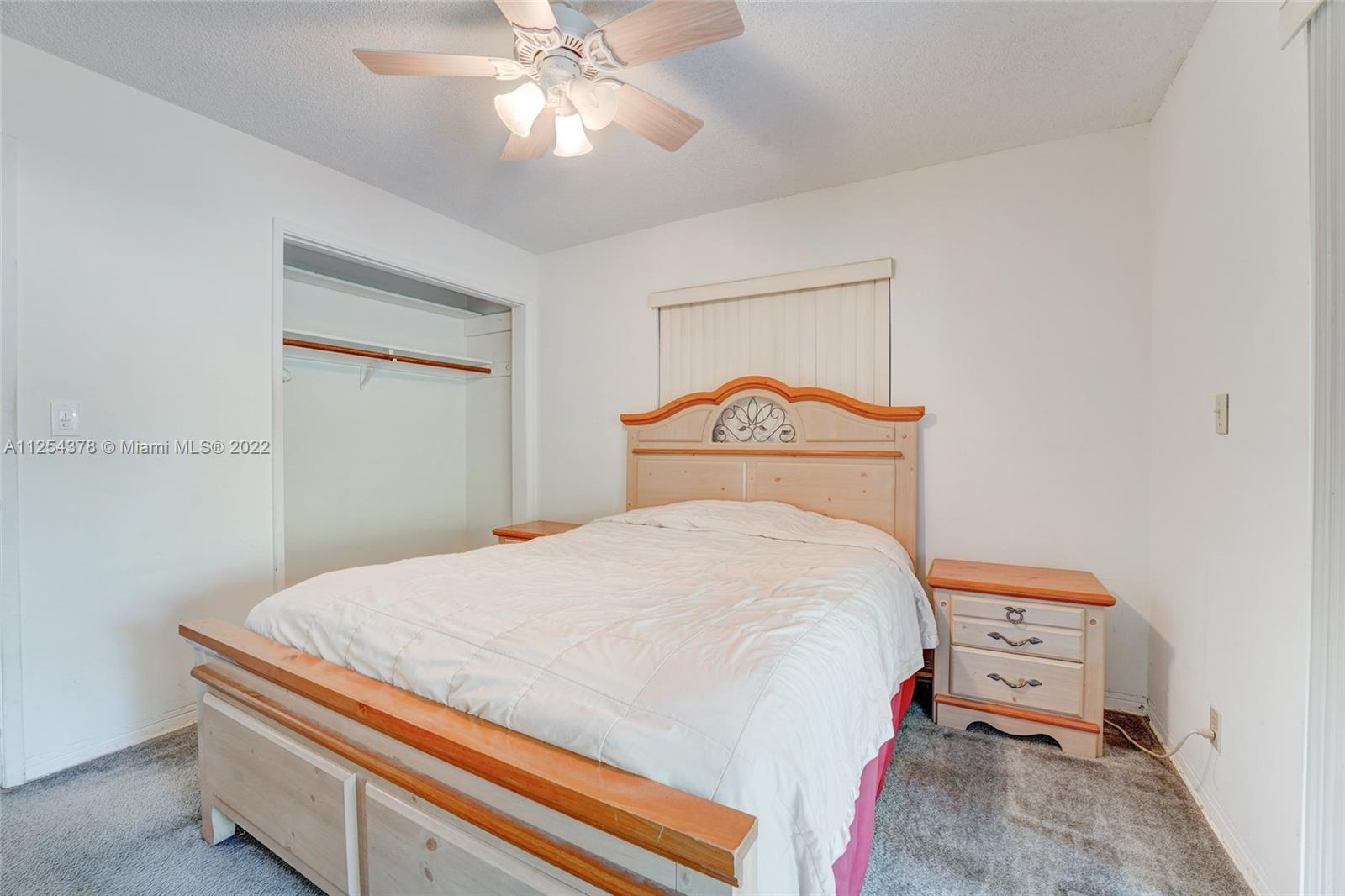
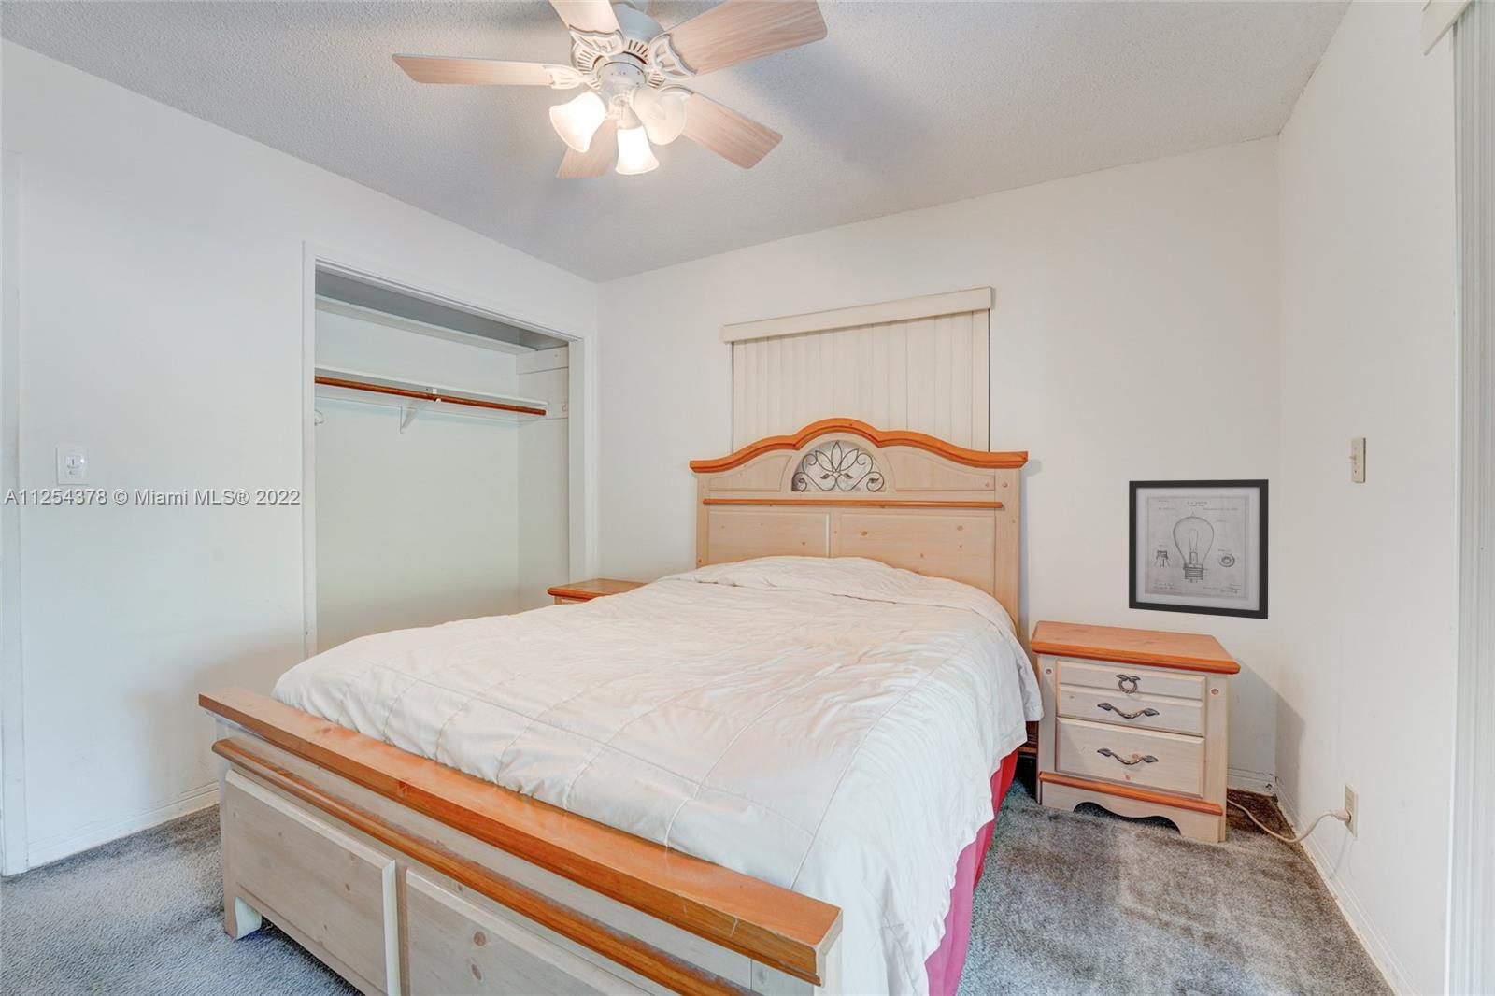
+ wall art (1195, 547)
